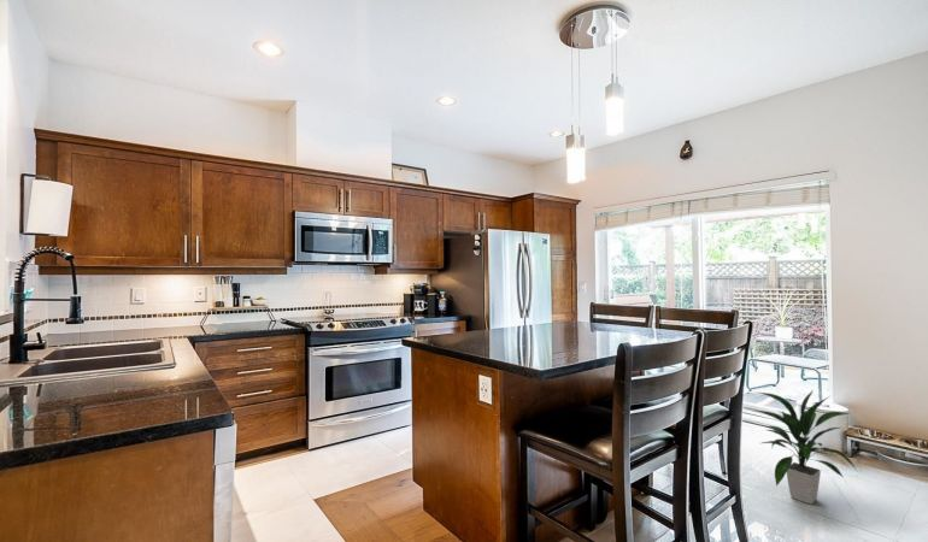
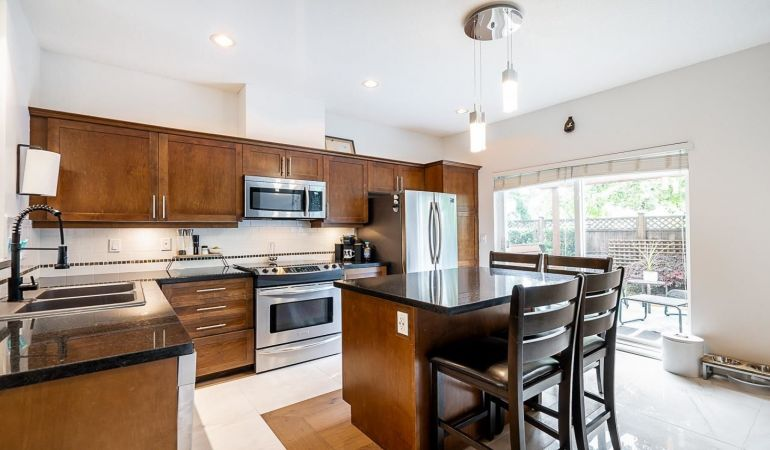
- indoor plant (798, 442)
